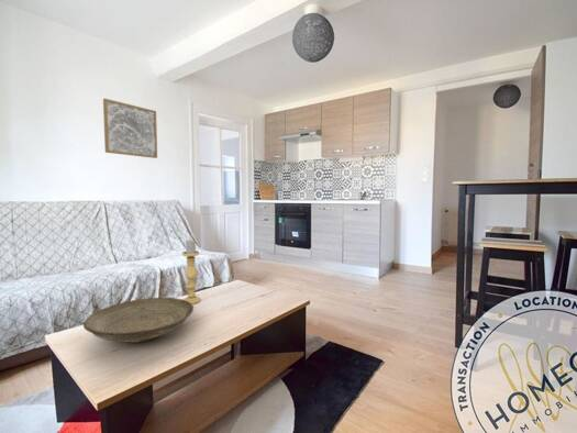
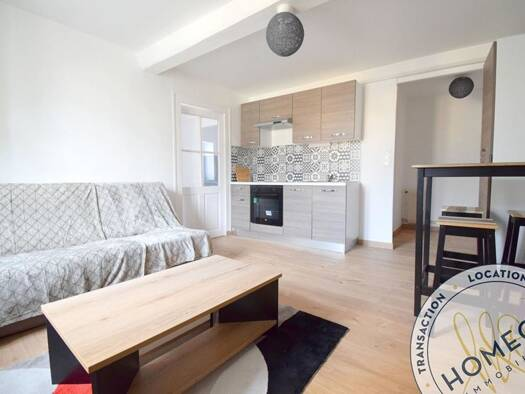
- wall art (132, 130)
- decorative bowl (143, 323)
- candle holder (190, 269)
